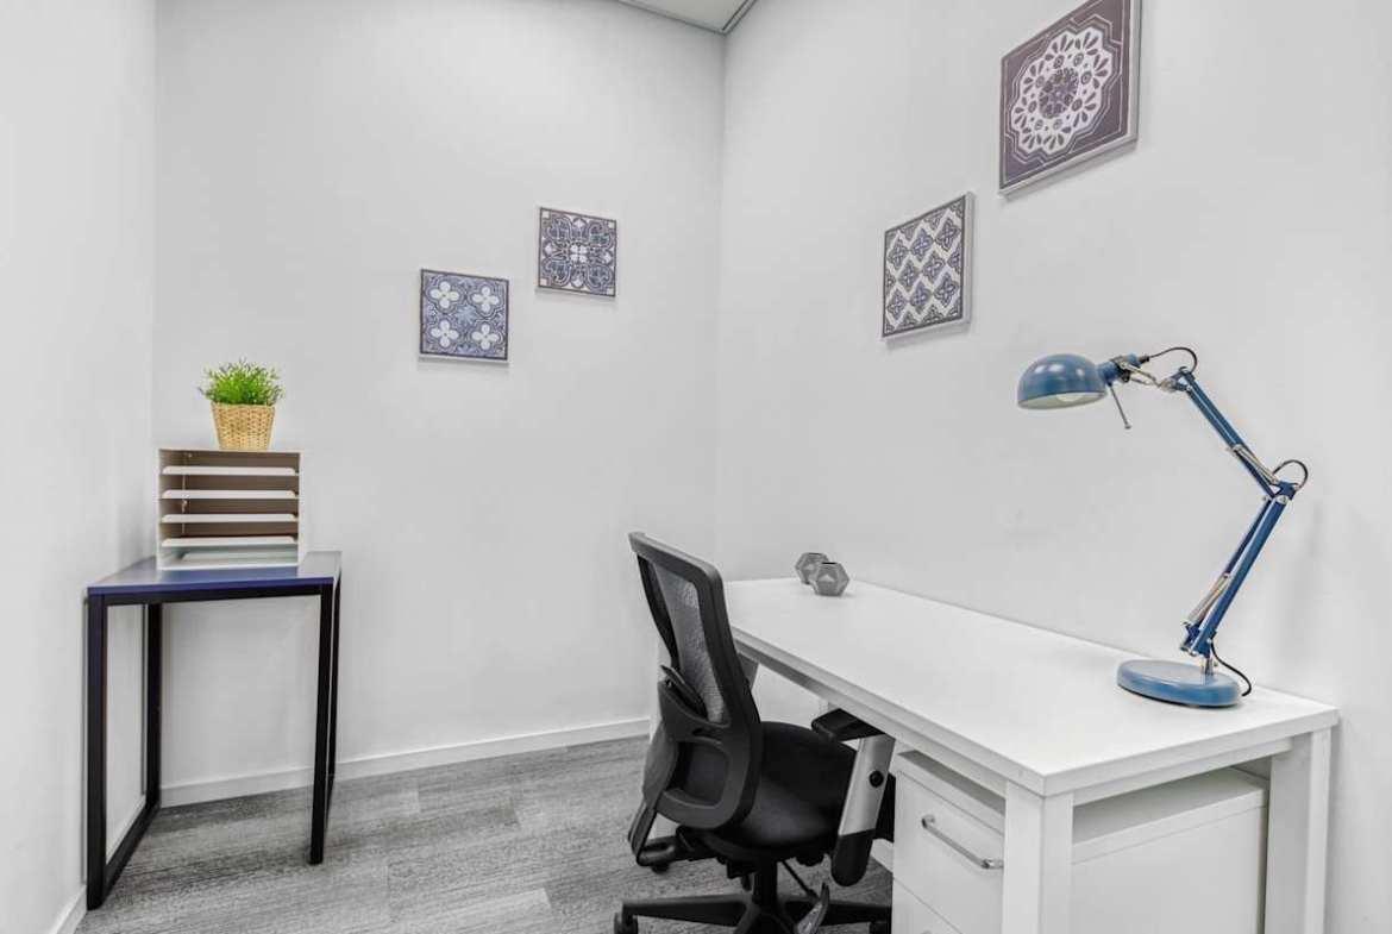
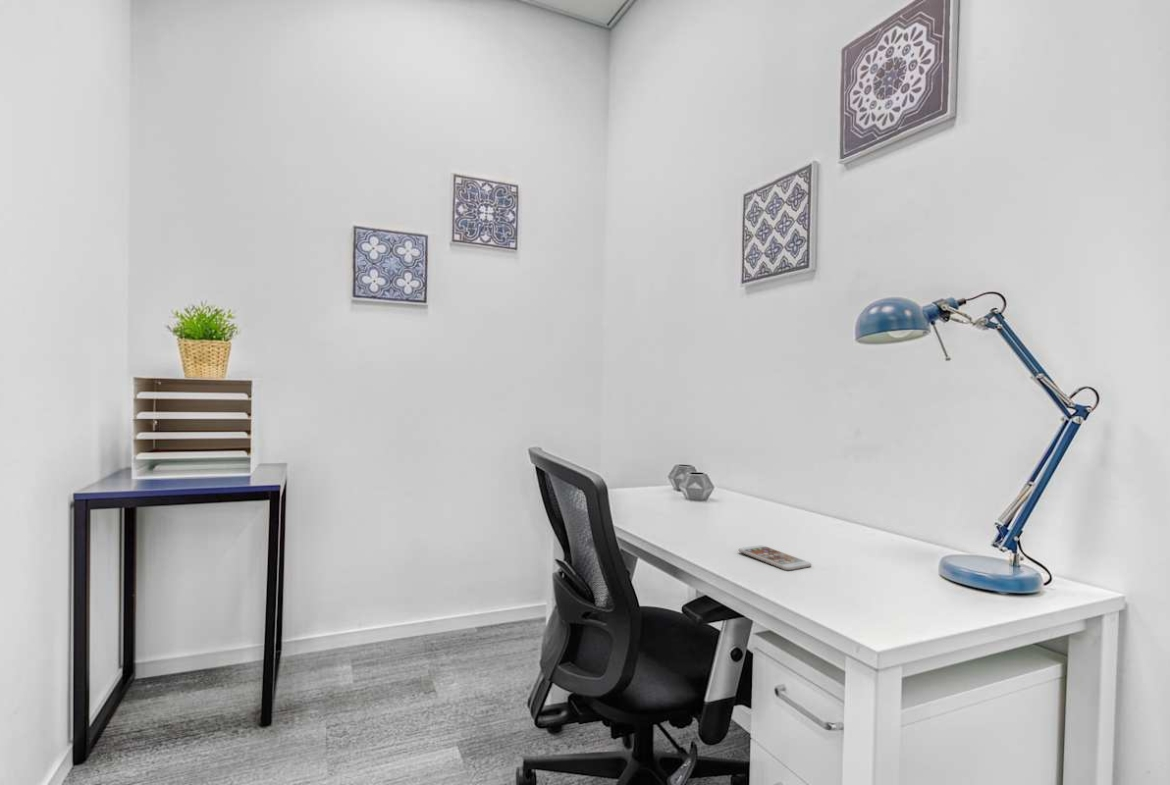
+ smartphone (773, 557)
